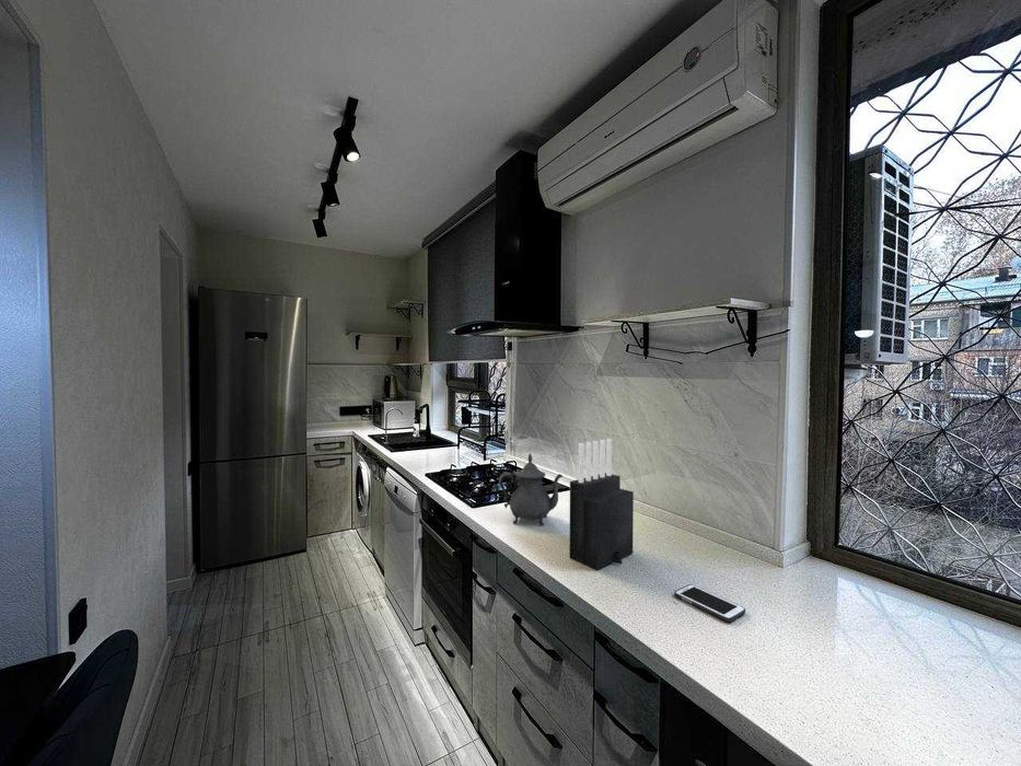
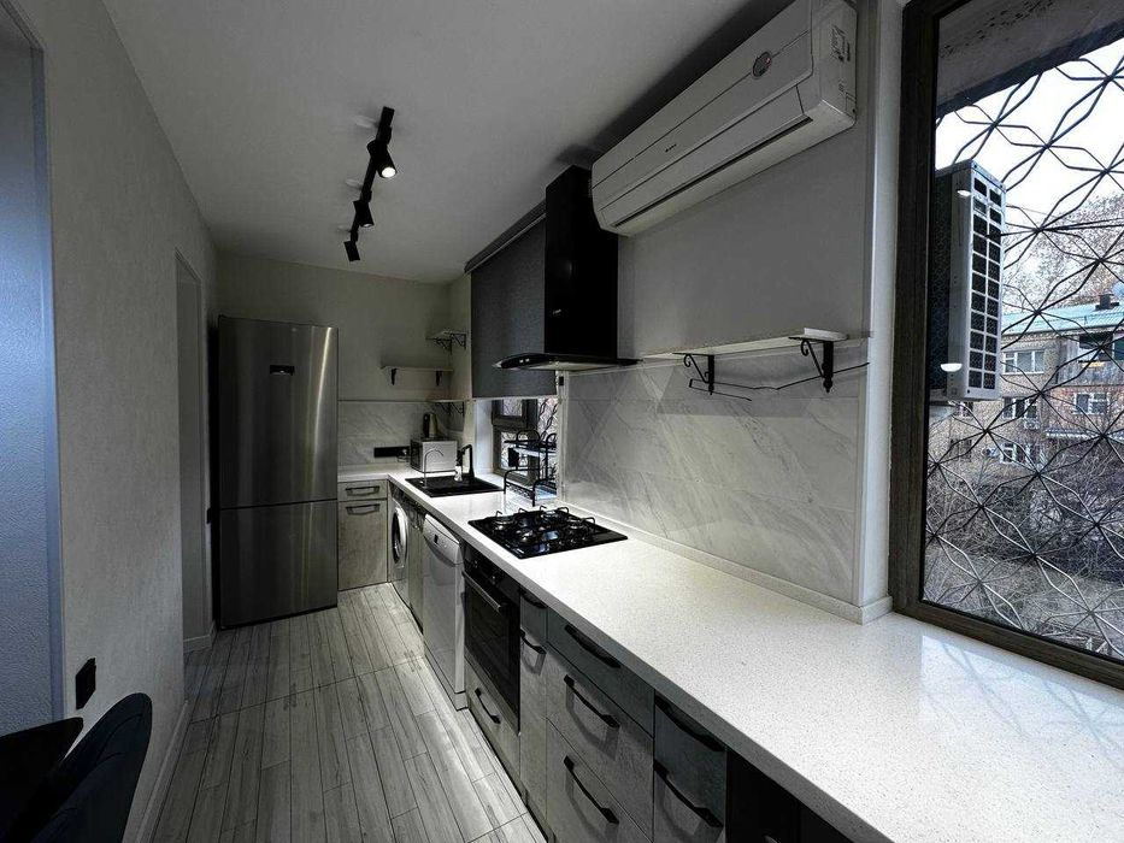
- knife block (604, 499)
- teapot (530, 486)
- cell phone (708, 601)
